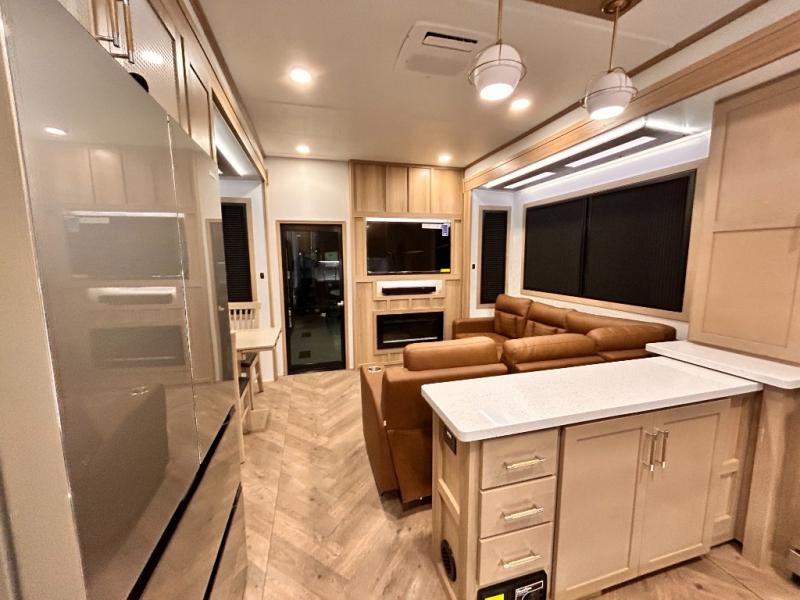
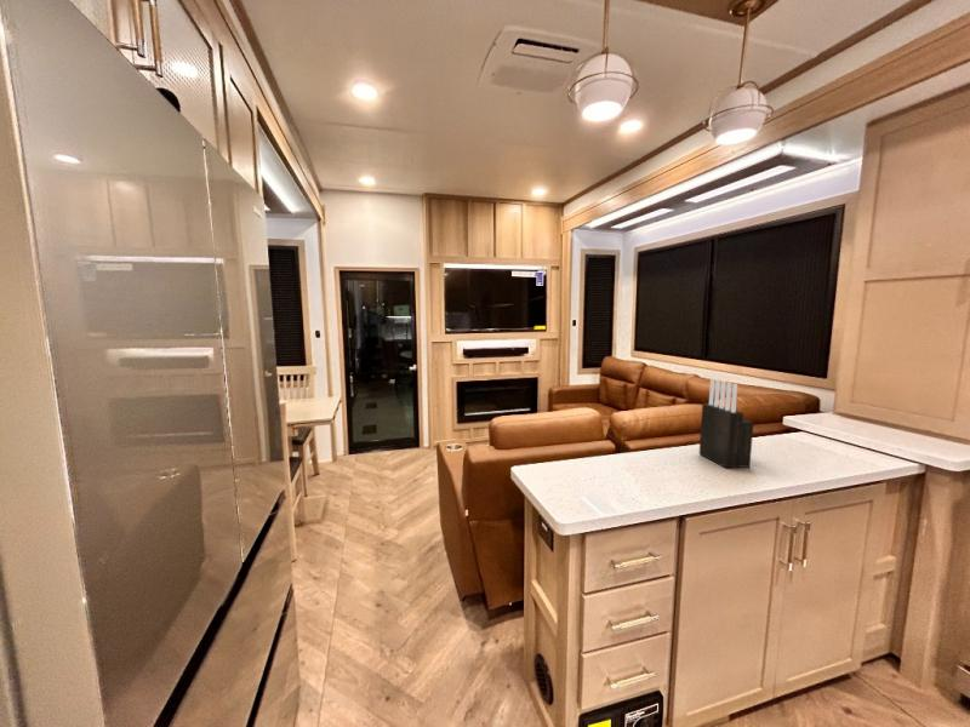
+ knife block (729, 420)
